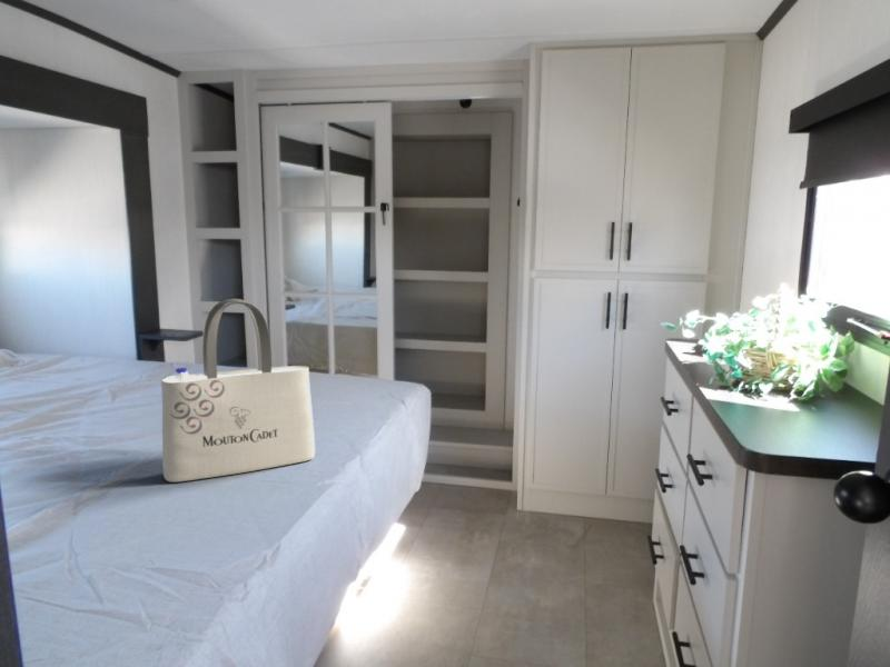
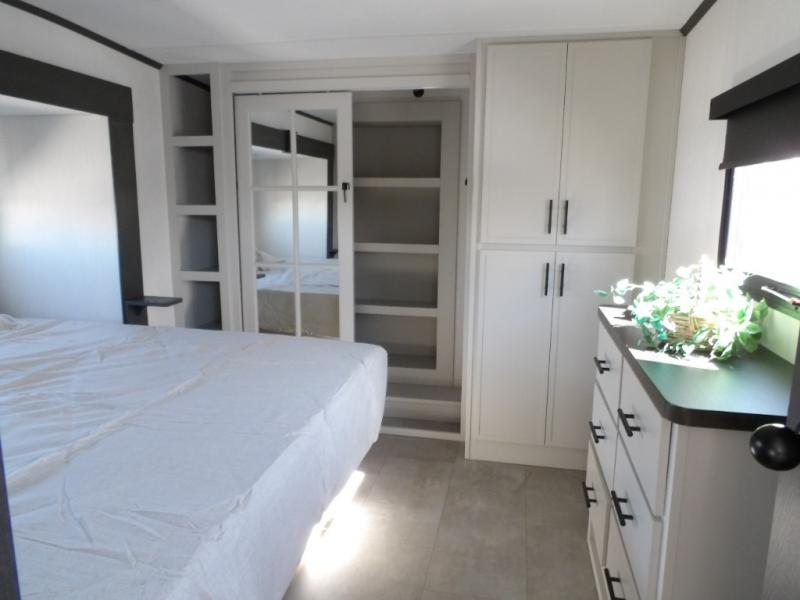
- tote bag (239, 385)
